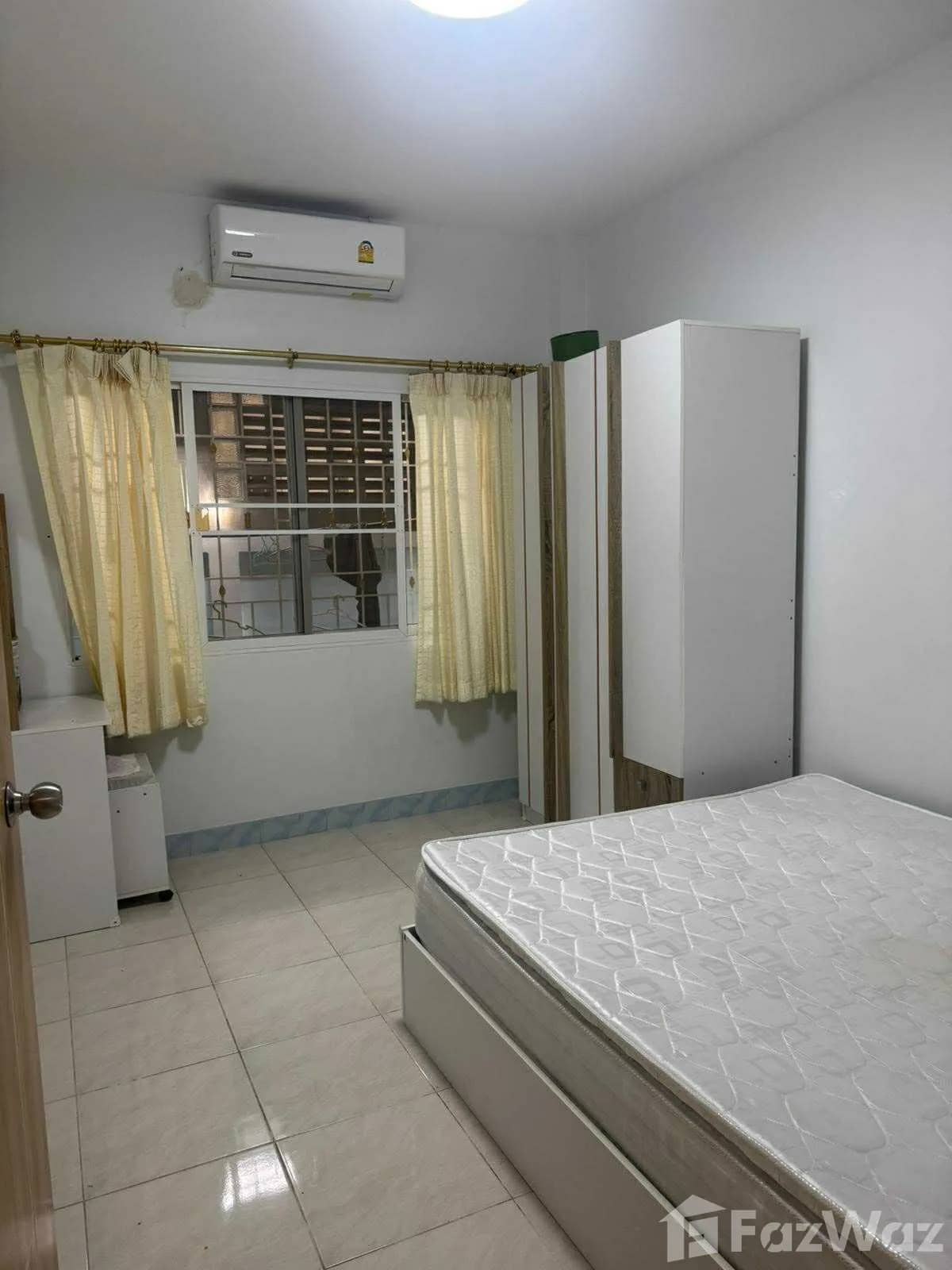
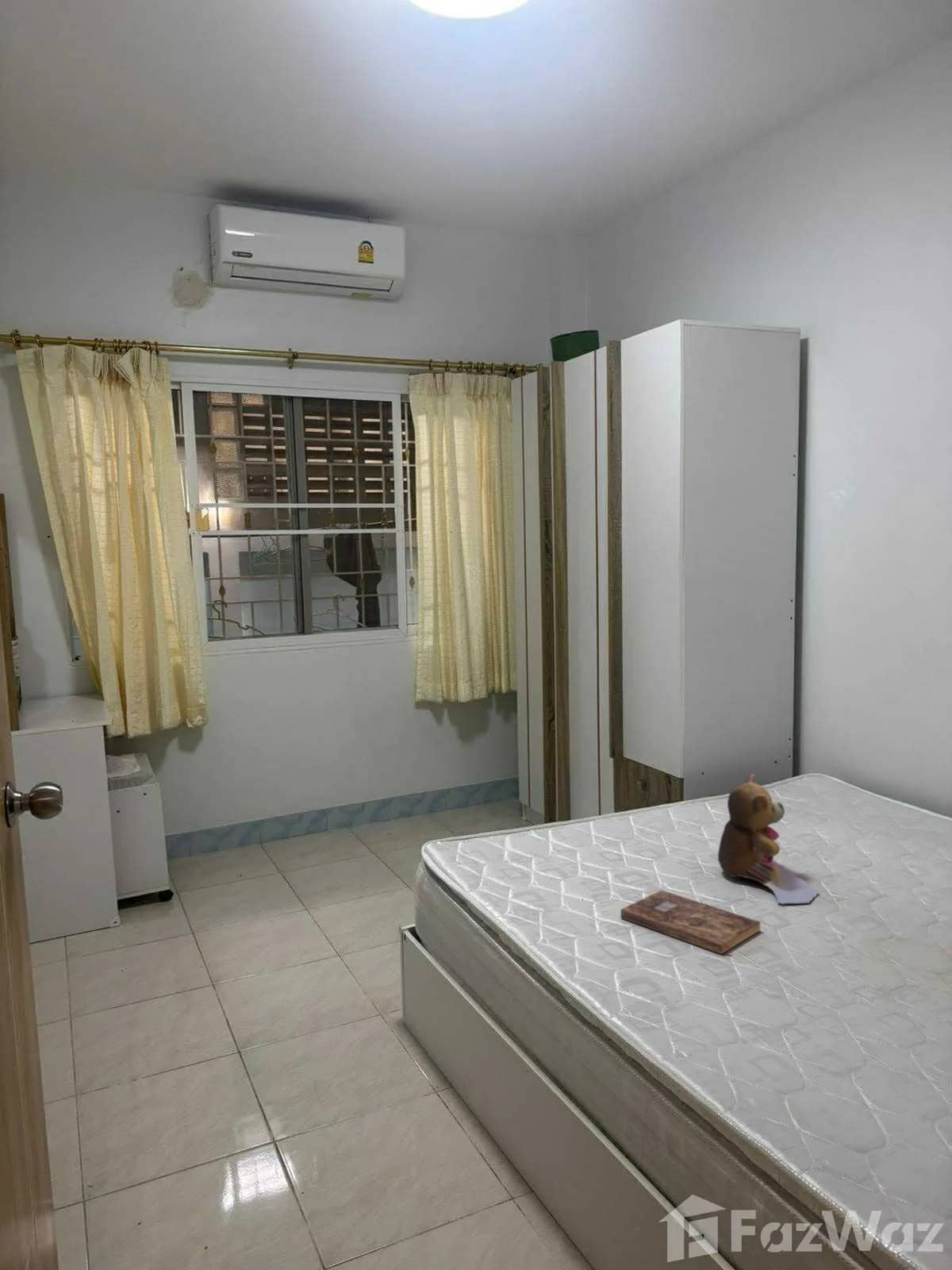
+ teddy bear (766, 830)
+ bible (691, 920)
